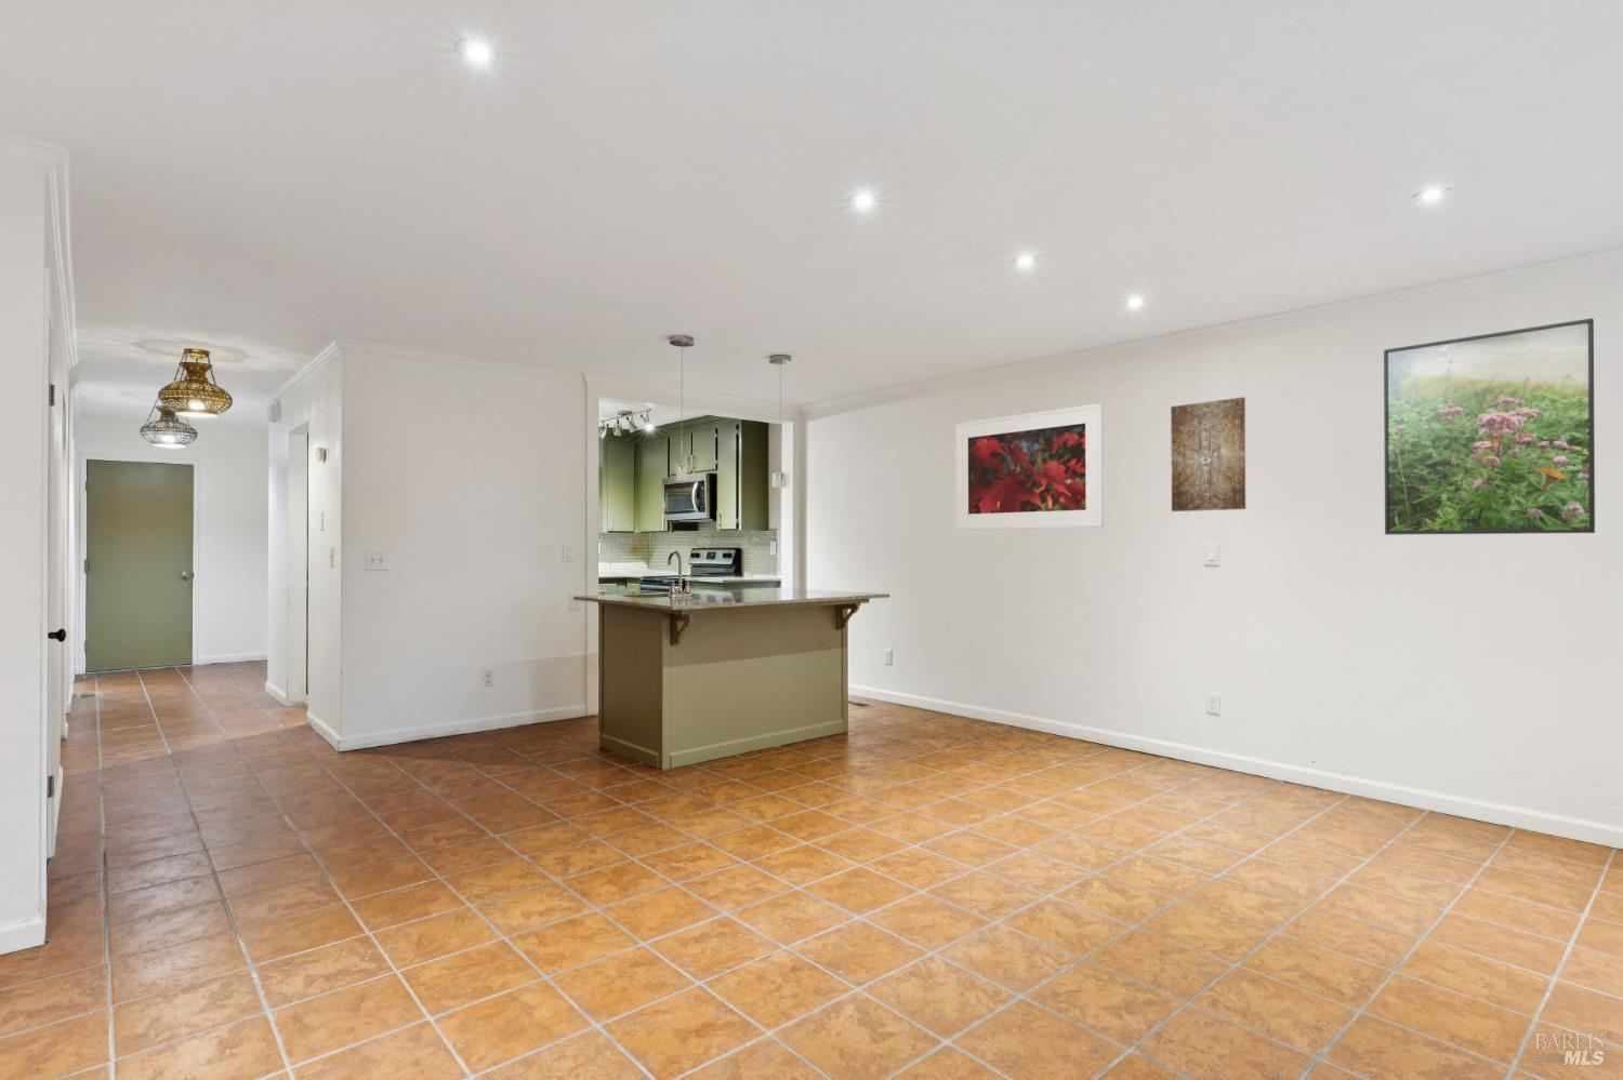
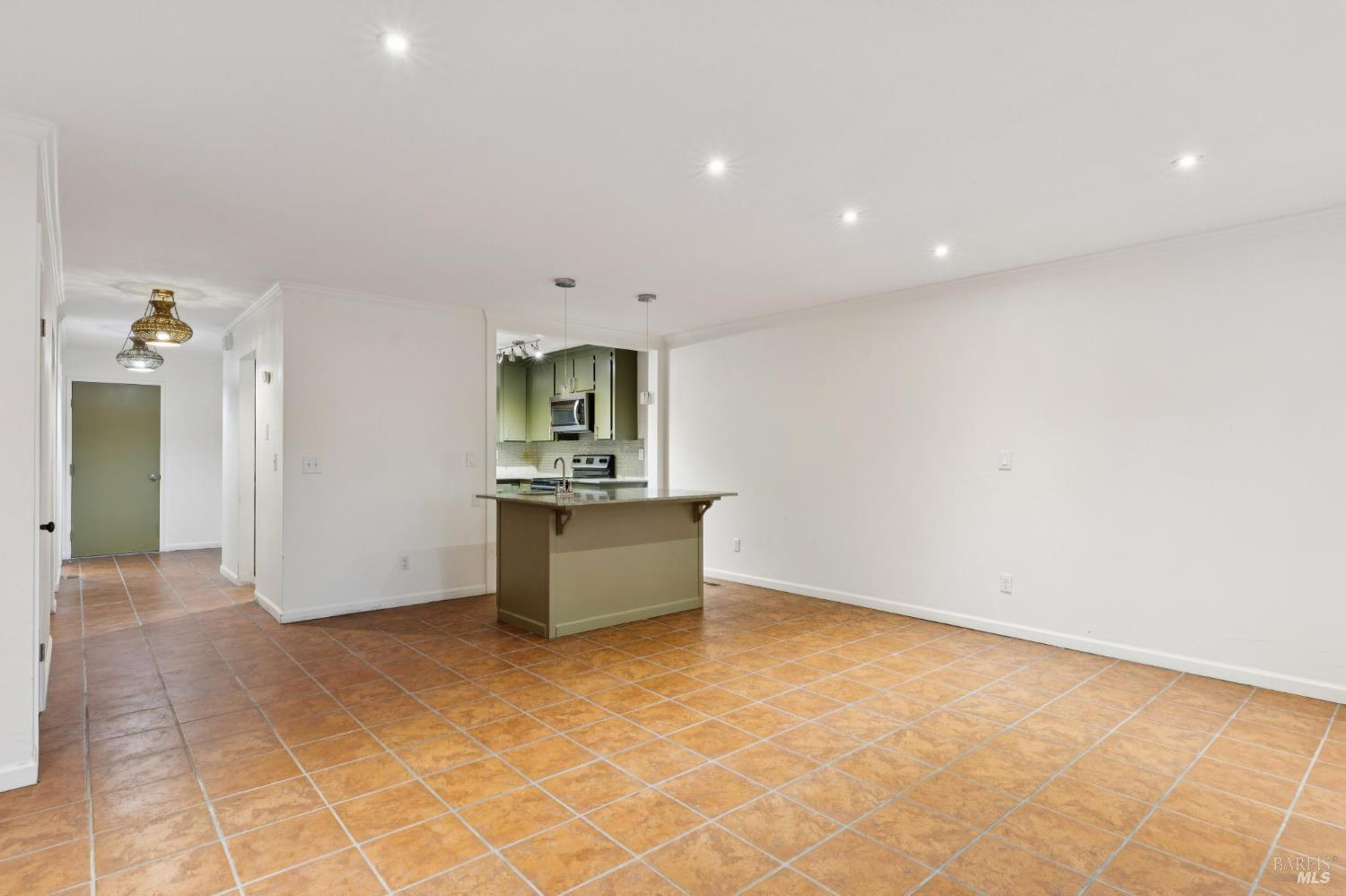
- wall art (1207, 456)
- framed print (1024, 471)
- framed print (1481, 435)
